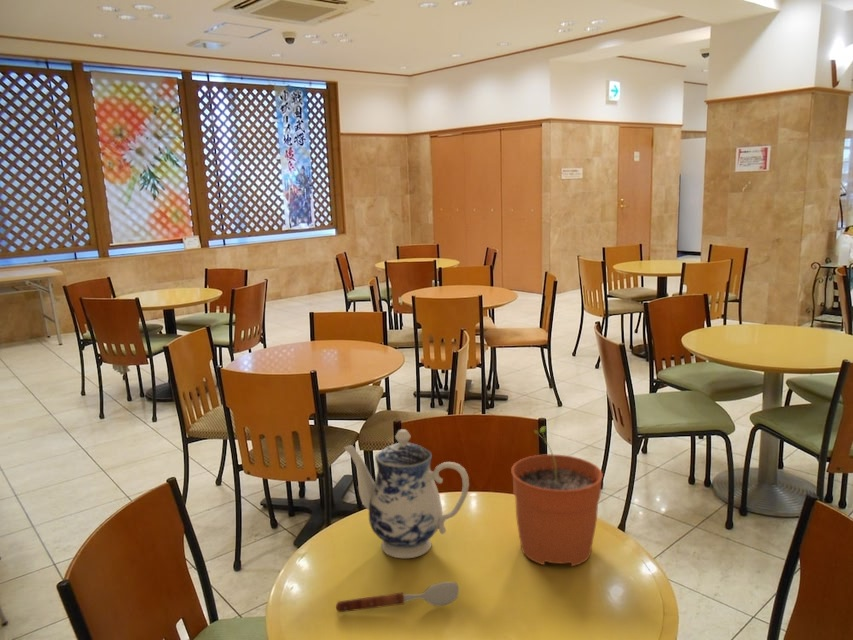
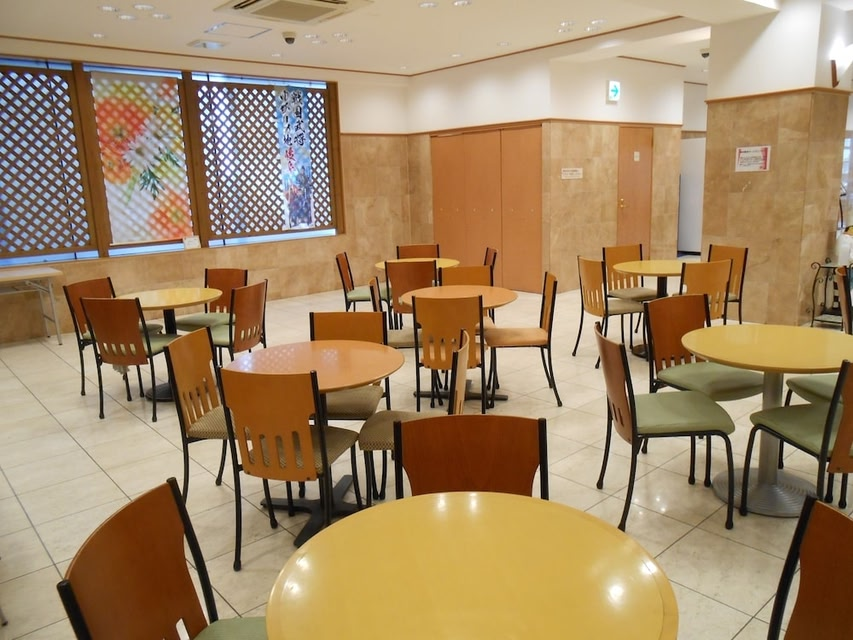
- plant pot (556, 490)
- teapot (404, 488)
- soupspoon (398, 595)
